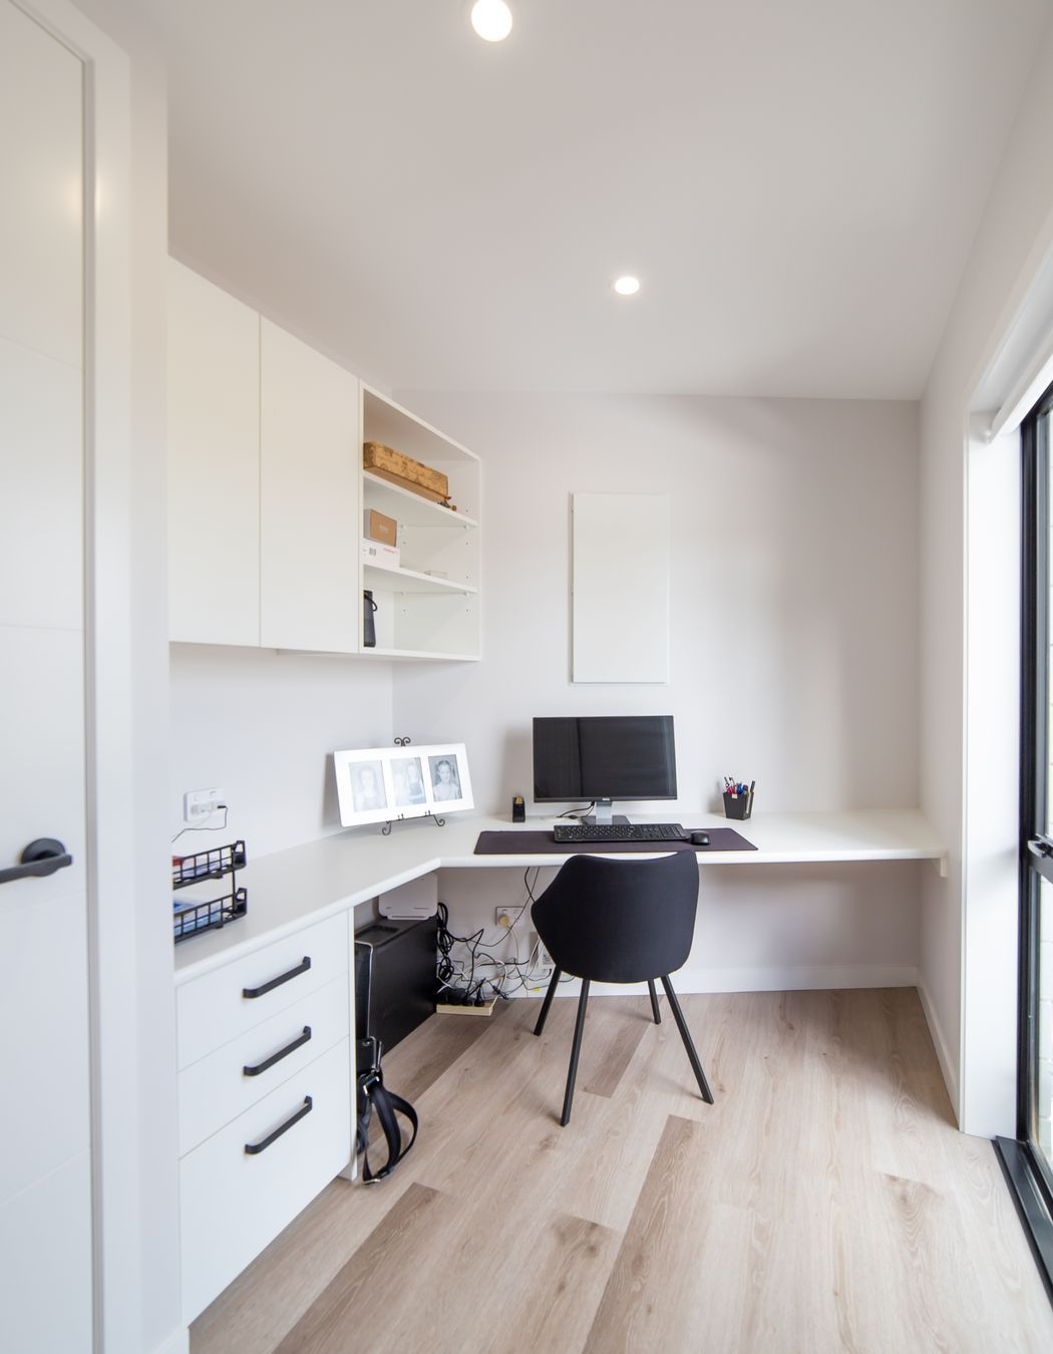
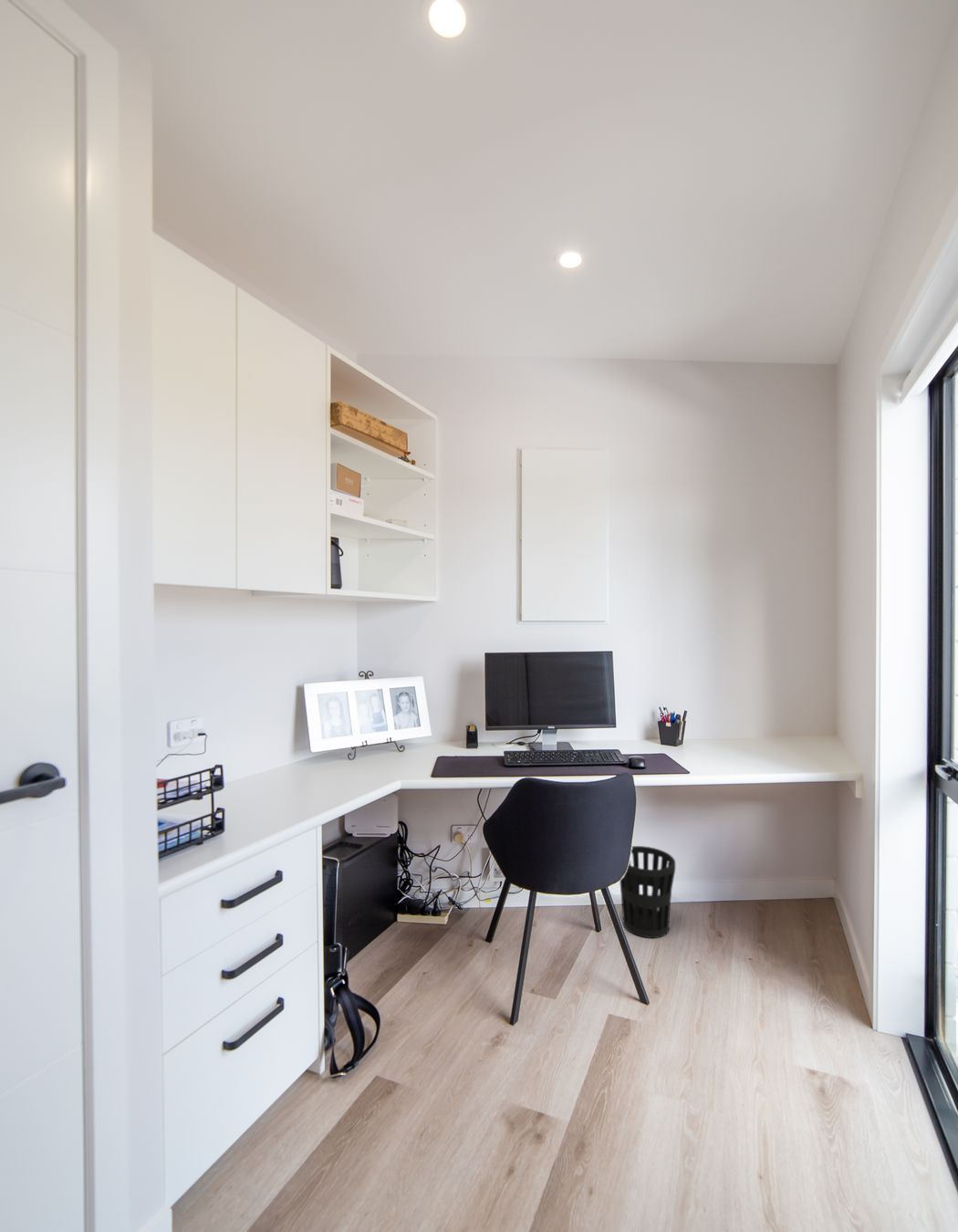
+ wastebasket (645, 891)
